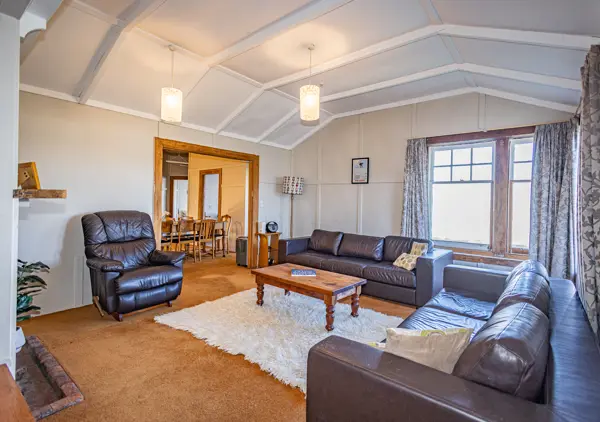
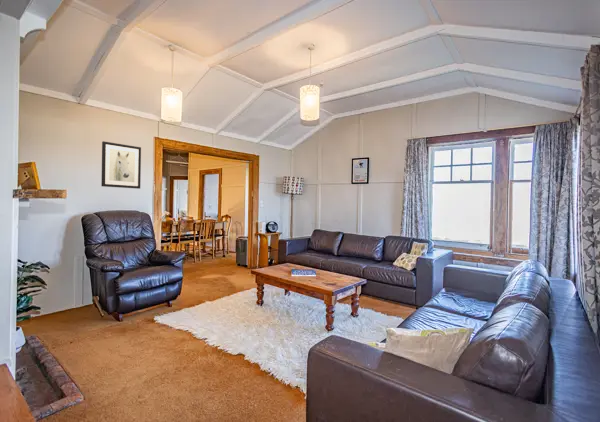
+ wall art (122, 166)
